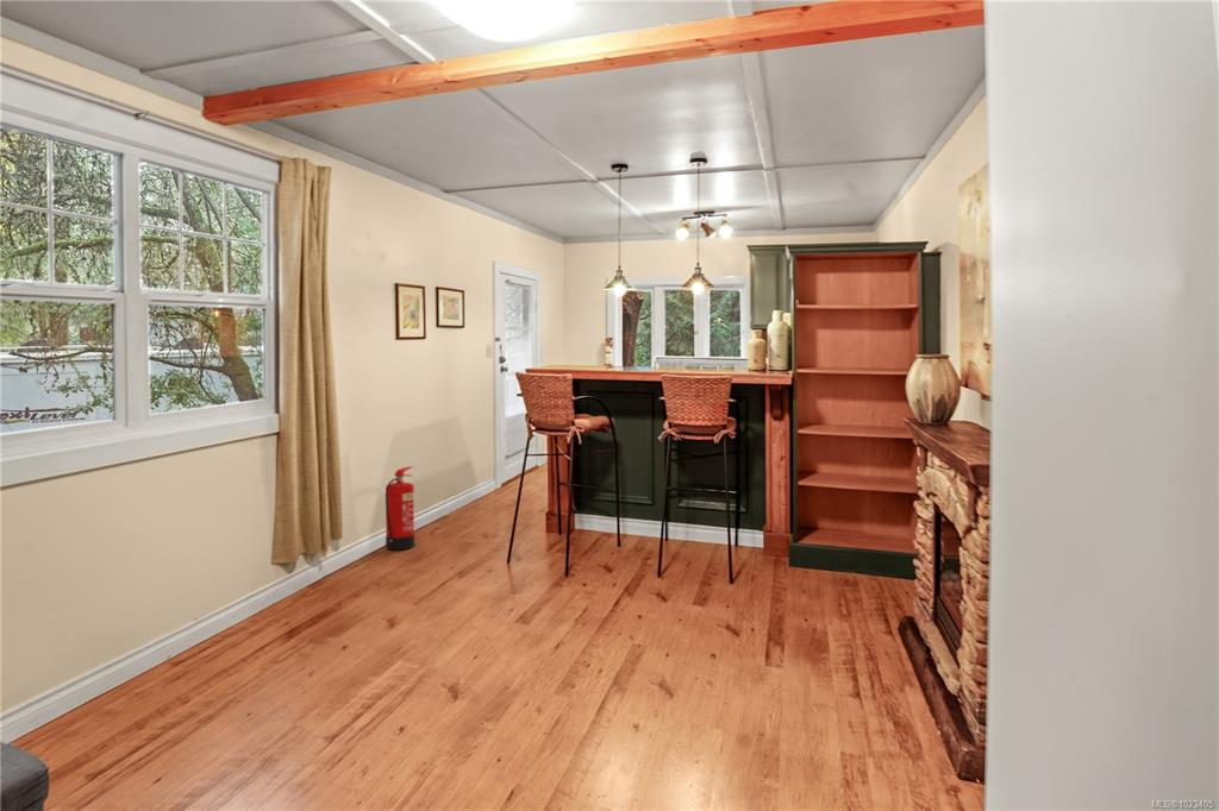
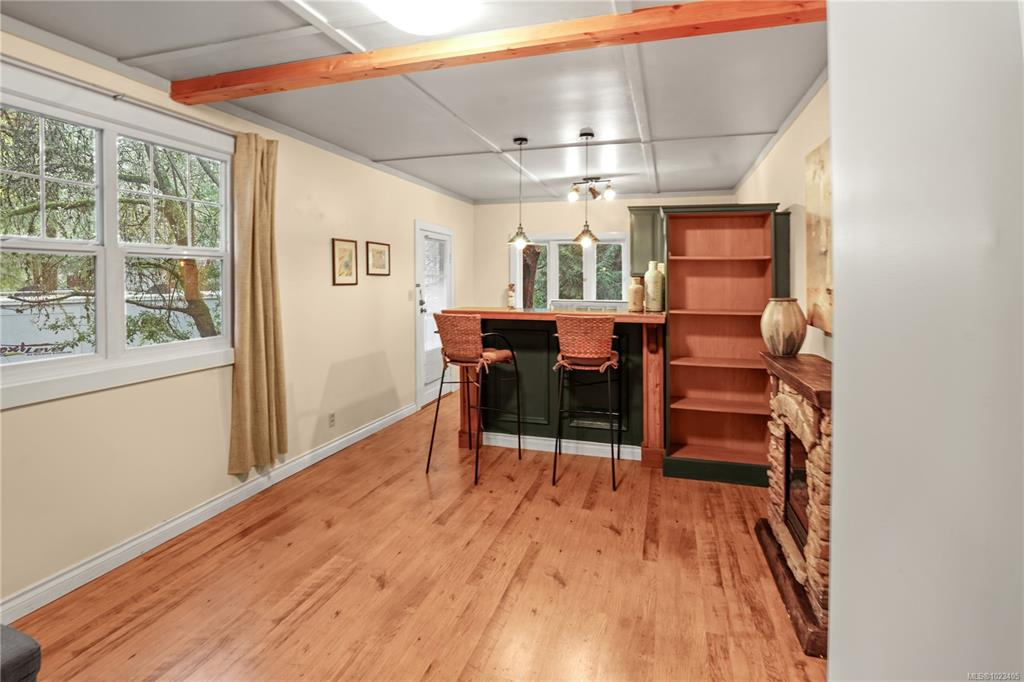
- fire extinguisher (399, 508)
